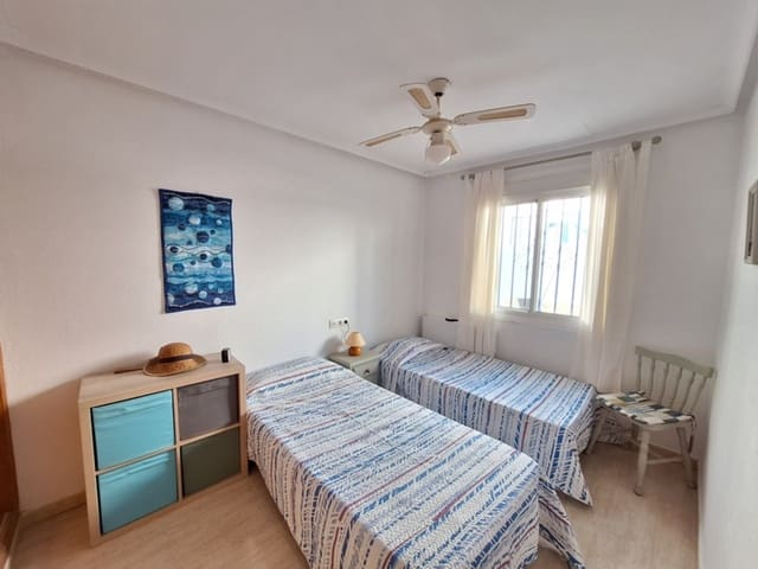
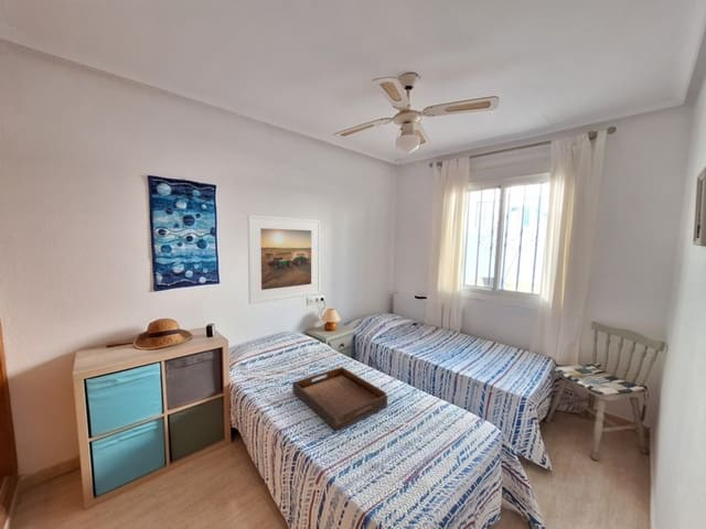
+ serving tray (339, 392)
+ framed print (287, 258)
